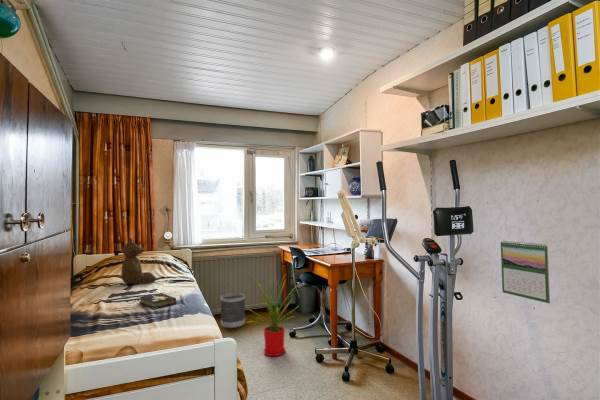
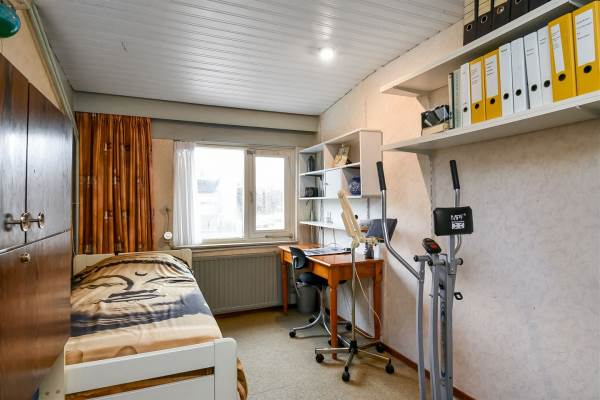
- calendar (523, 269)
- teddy bear (138, 259)
- hardback book (157, 299)
- house plant (274, 314)
- wastebasket (232, 309)
